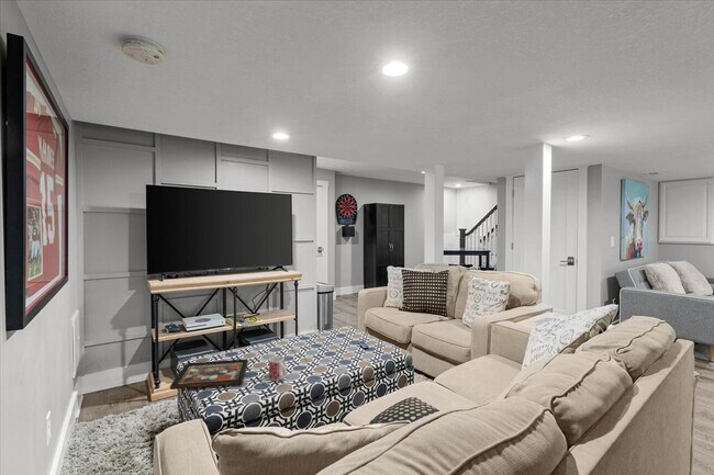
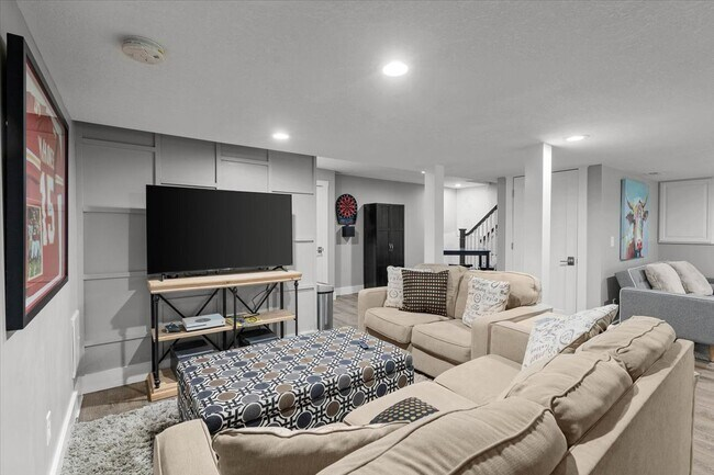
- decorative tray (212, 373)
- mug (278, 369)
